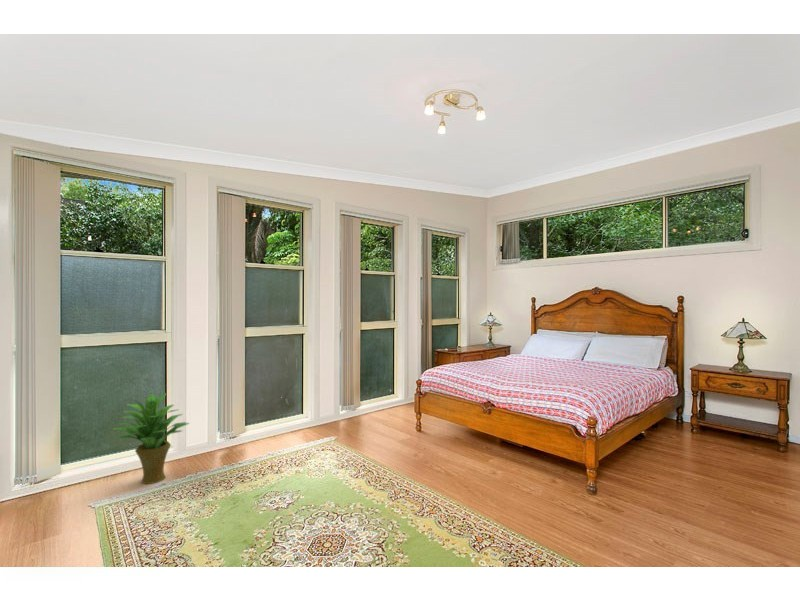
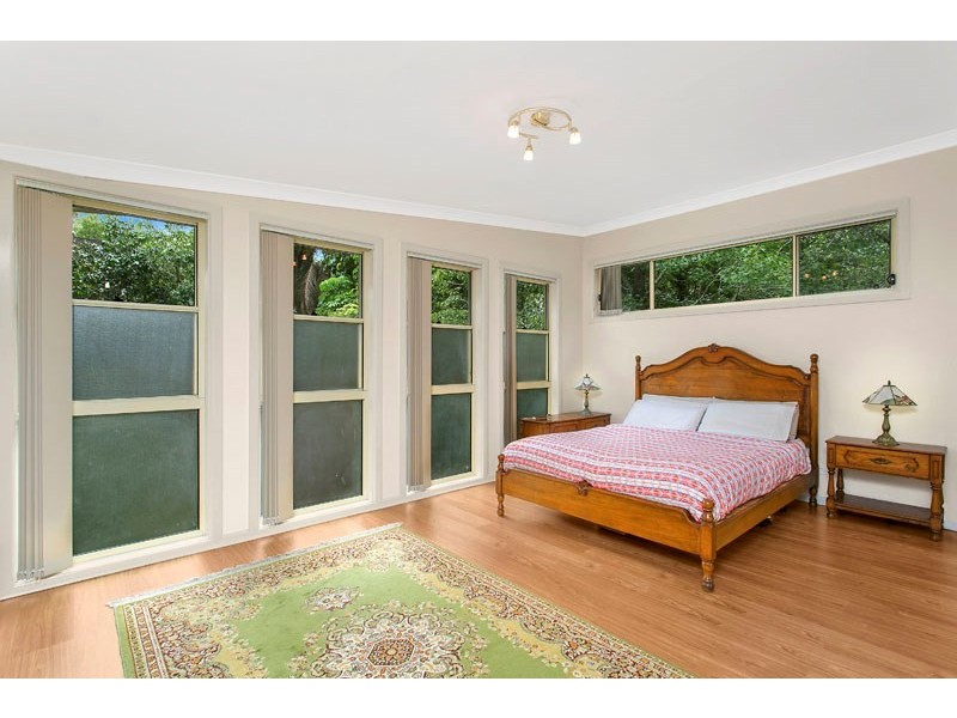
- potted plant (153, 436)
